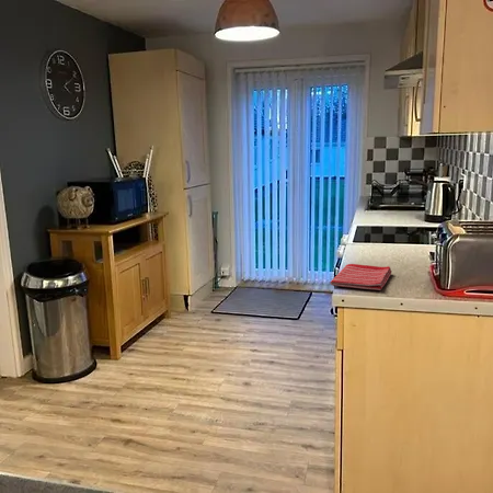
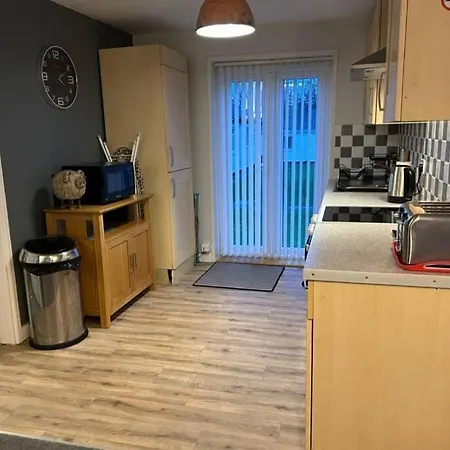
- dish towel (362, 275)
